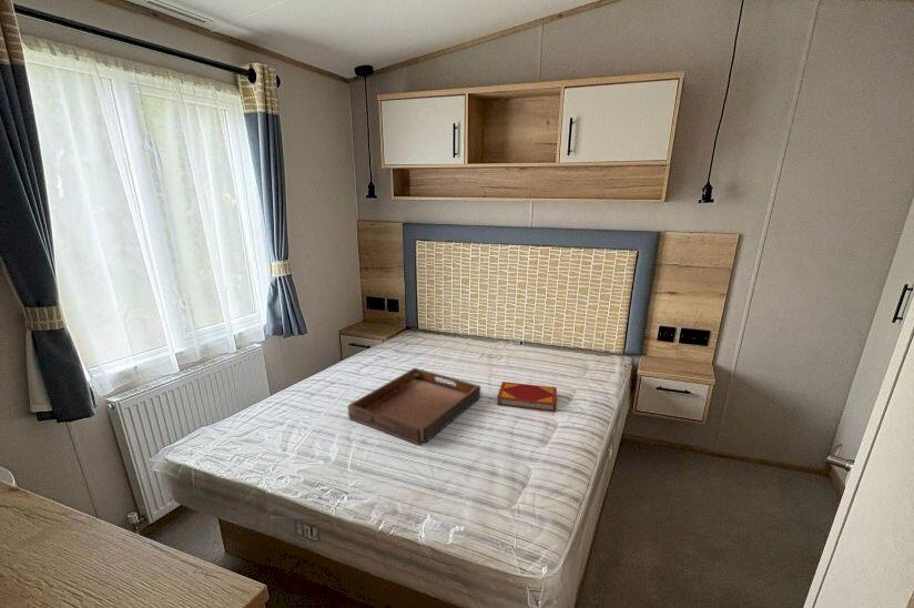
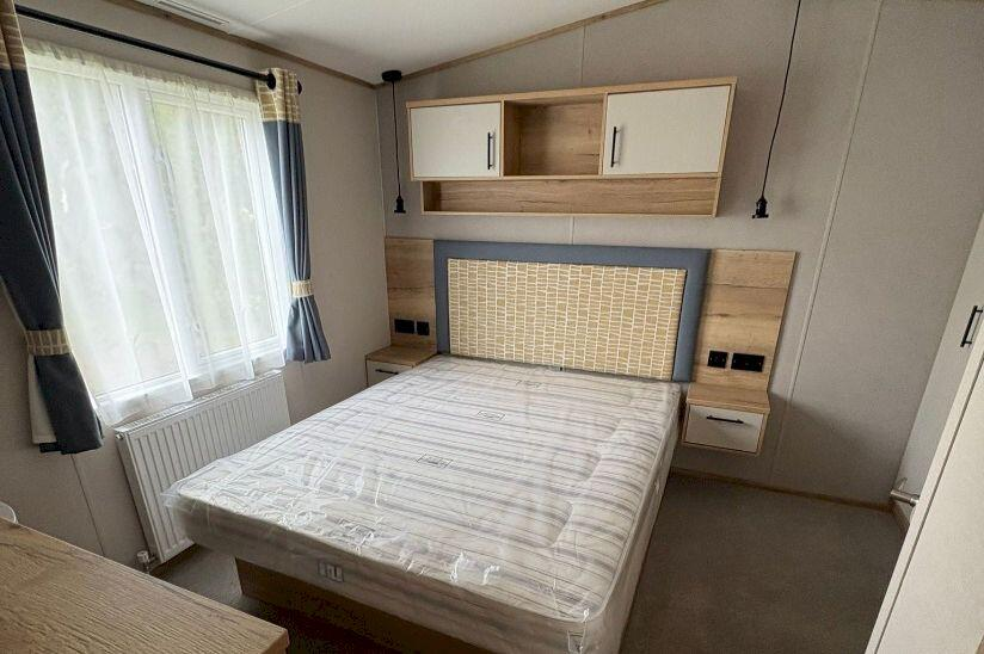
- hardback book (527, 395)
- serving tray (417, 401)
